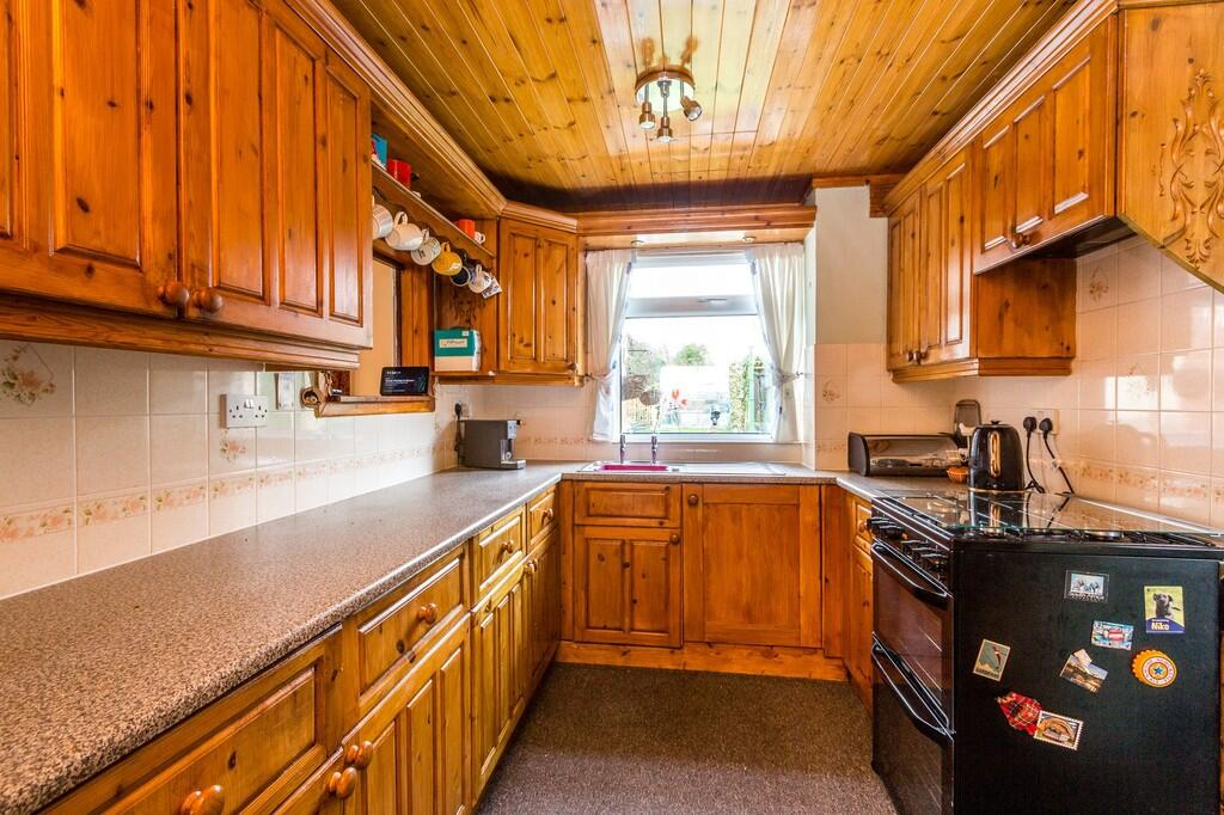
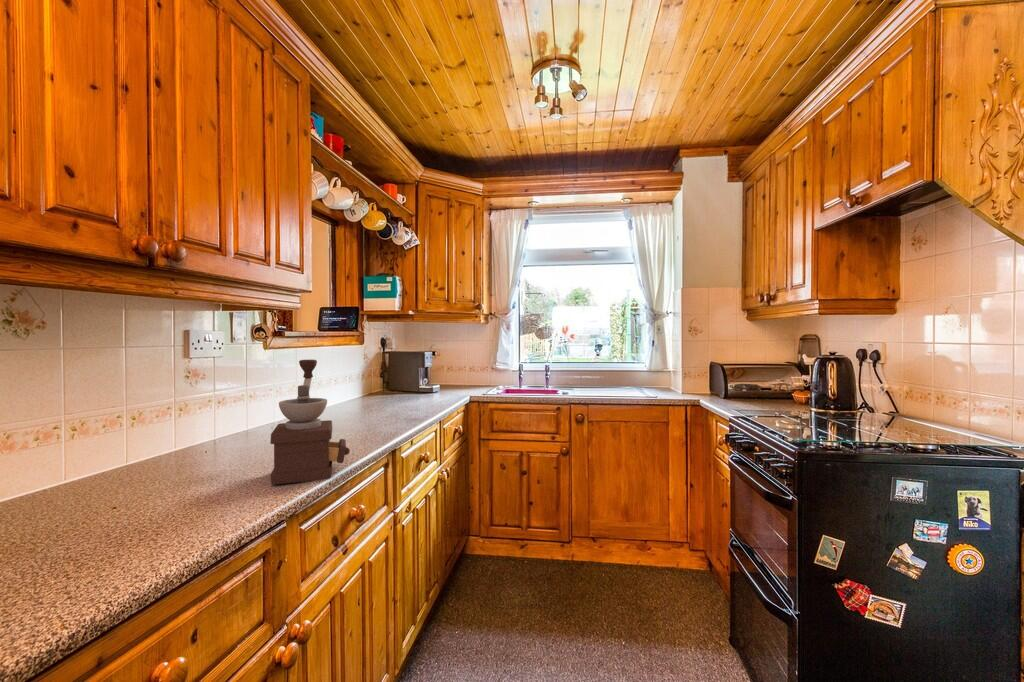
+ coffee grinder (314, 413)
